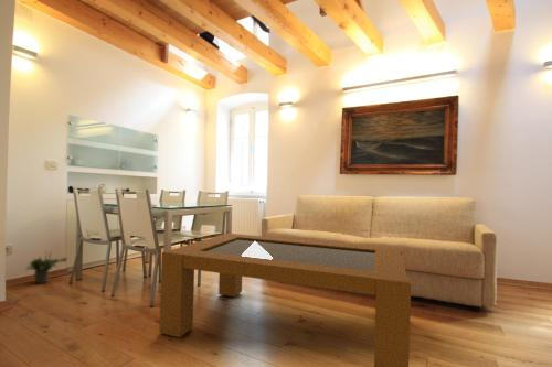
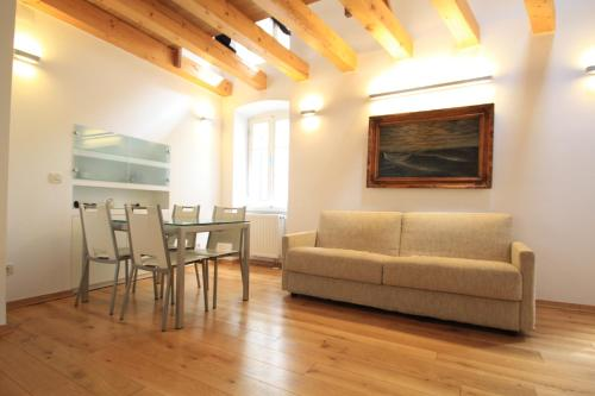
- coffee table (289, 282)
- potted plant (47, 266)
